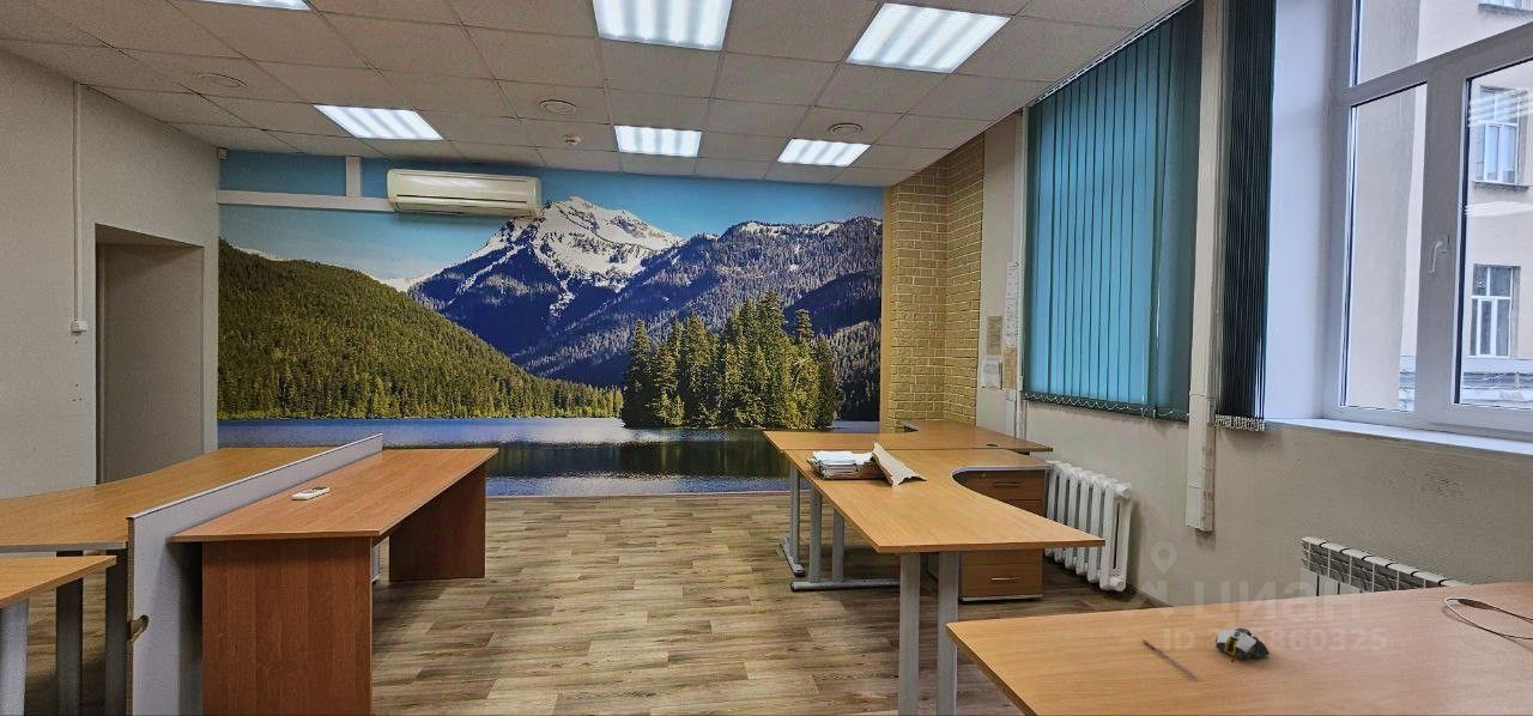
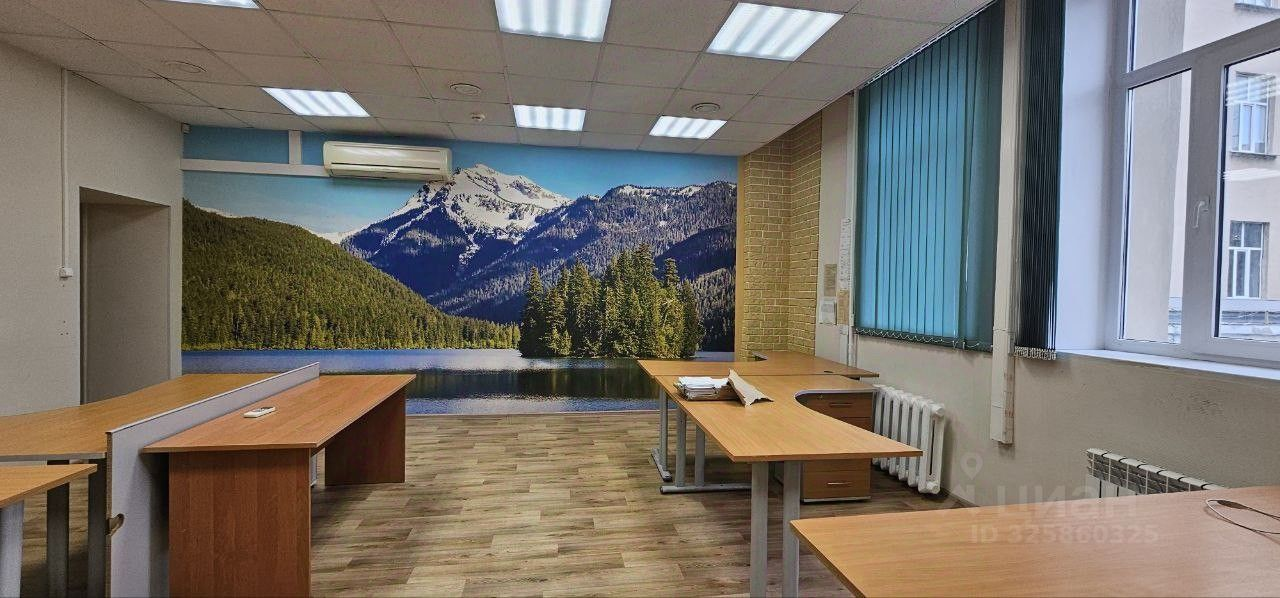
- computer mouse (1240, 643)
- pen (1168, 657)
